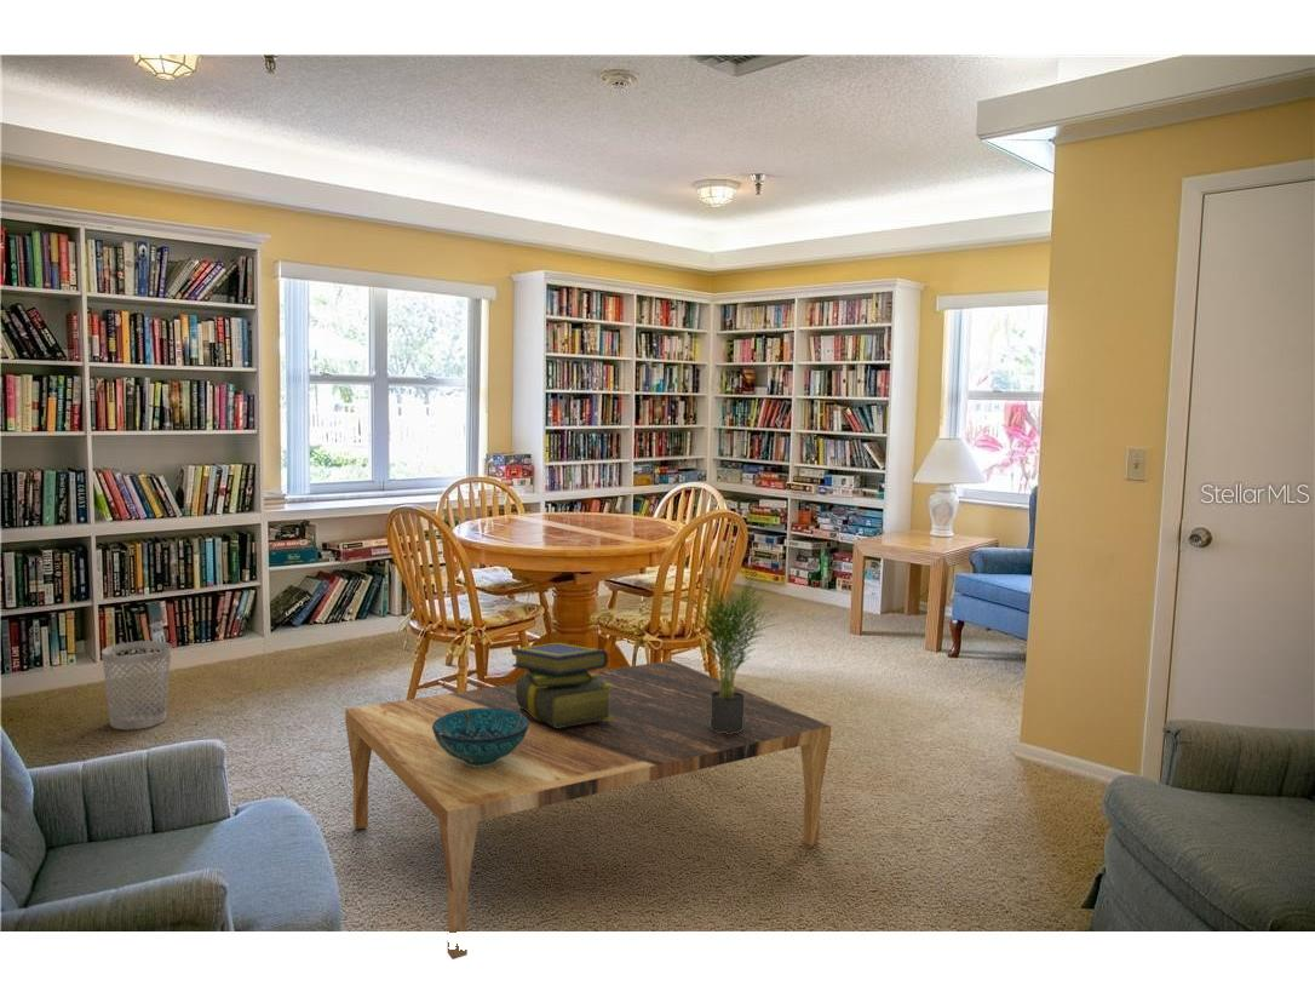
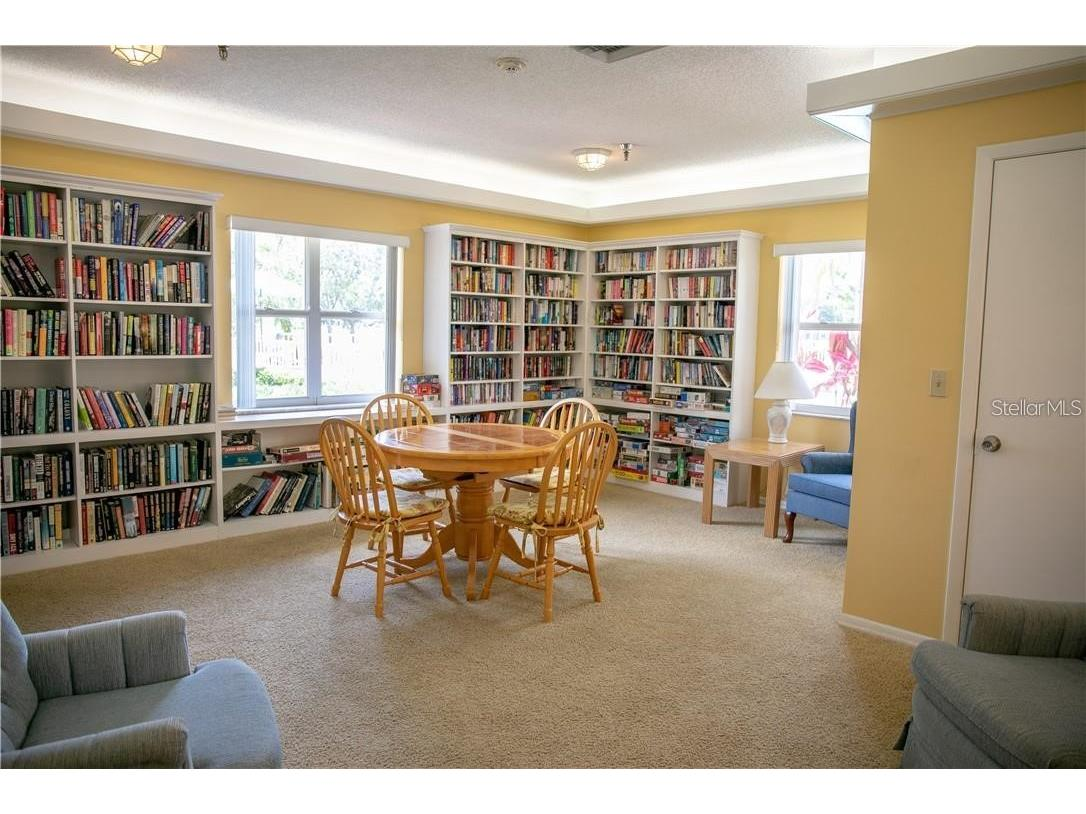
- wastebasket (137, 684)
- potted plant (735, 642)
- coffee table (585, 775)
- decorative bowl (480, 740)
- stack of books (559, 680)
